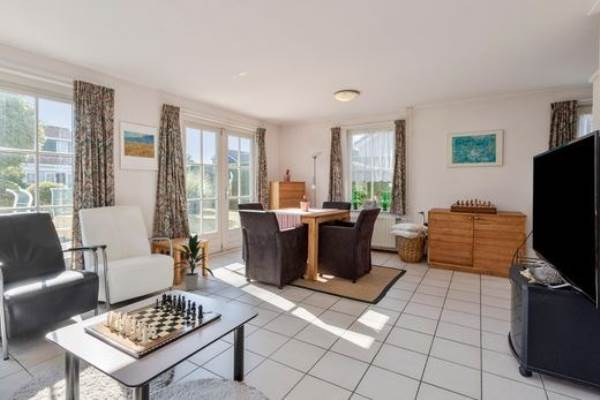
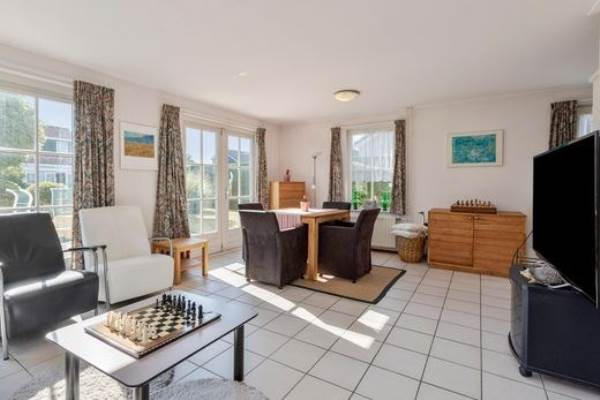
- indoor plant (192, 261)
